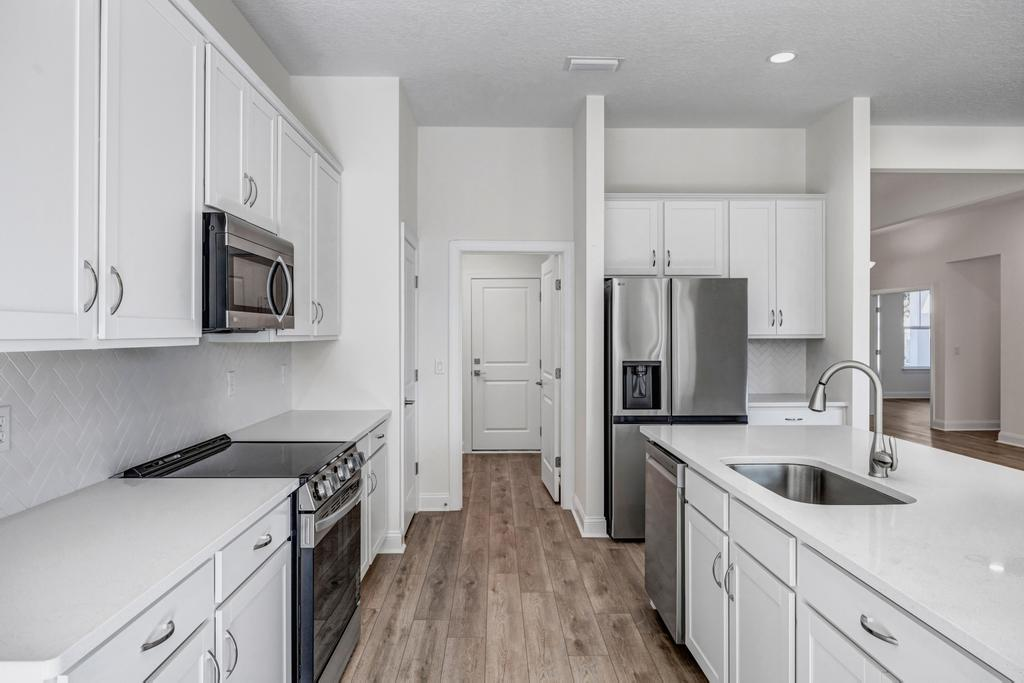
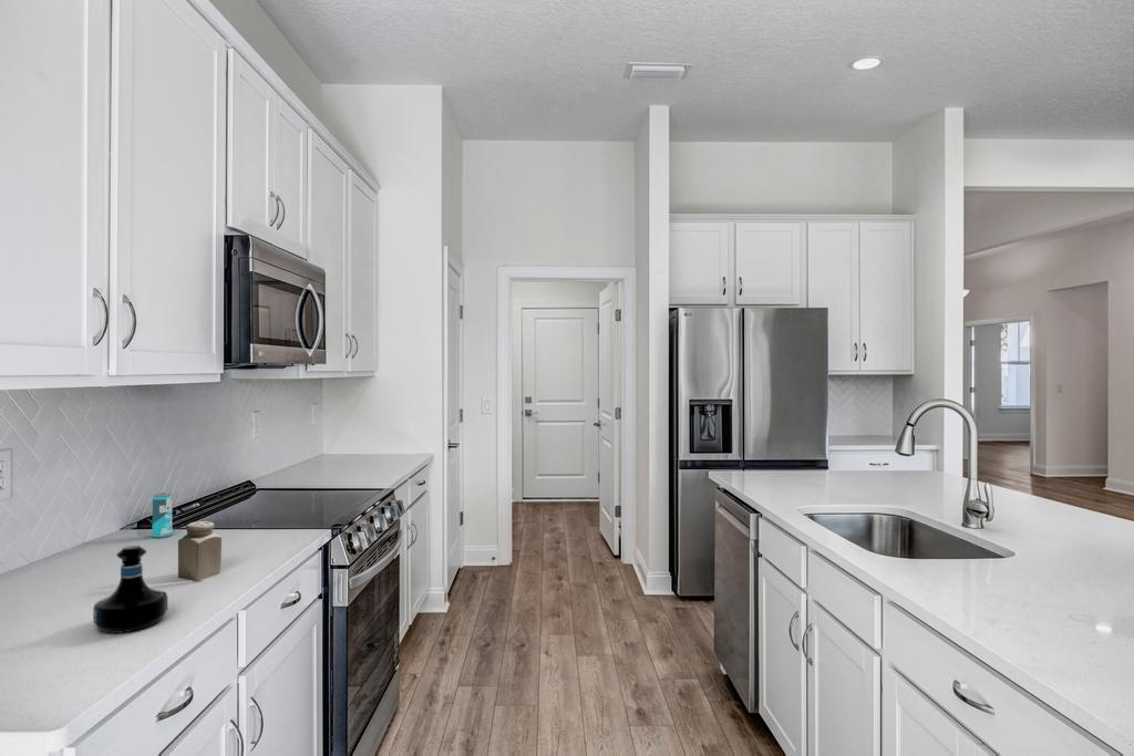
+ salt shaker (199, 549)
+ beverage can (162, 515)
+ tequila bottle (131, 584)
